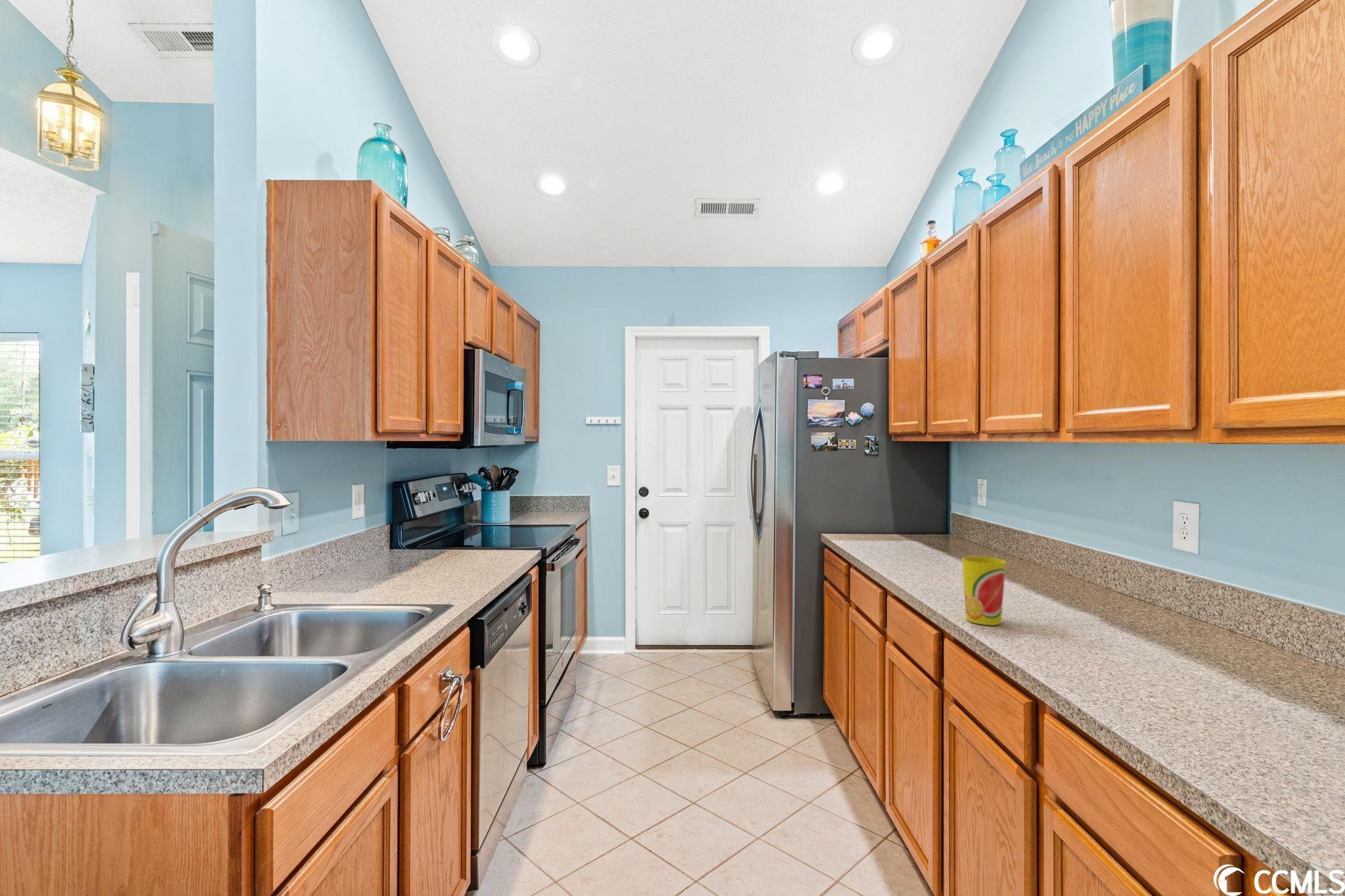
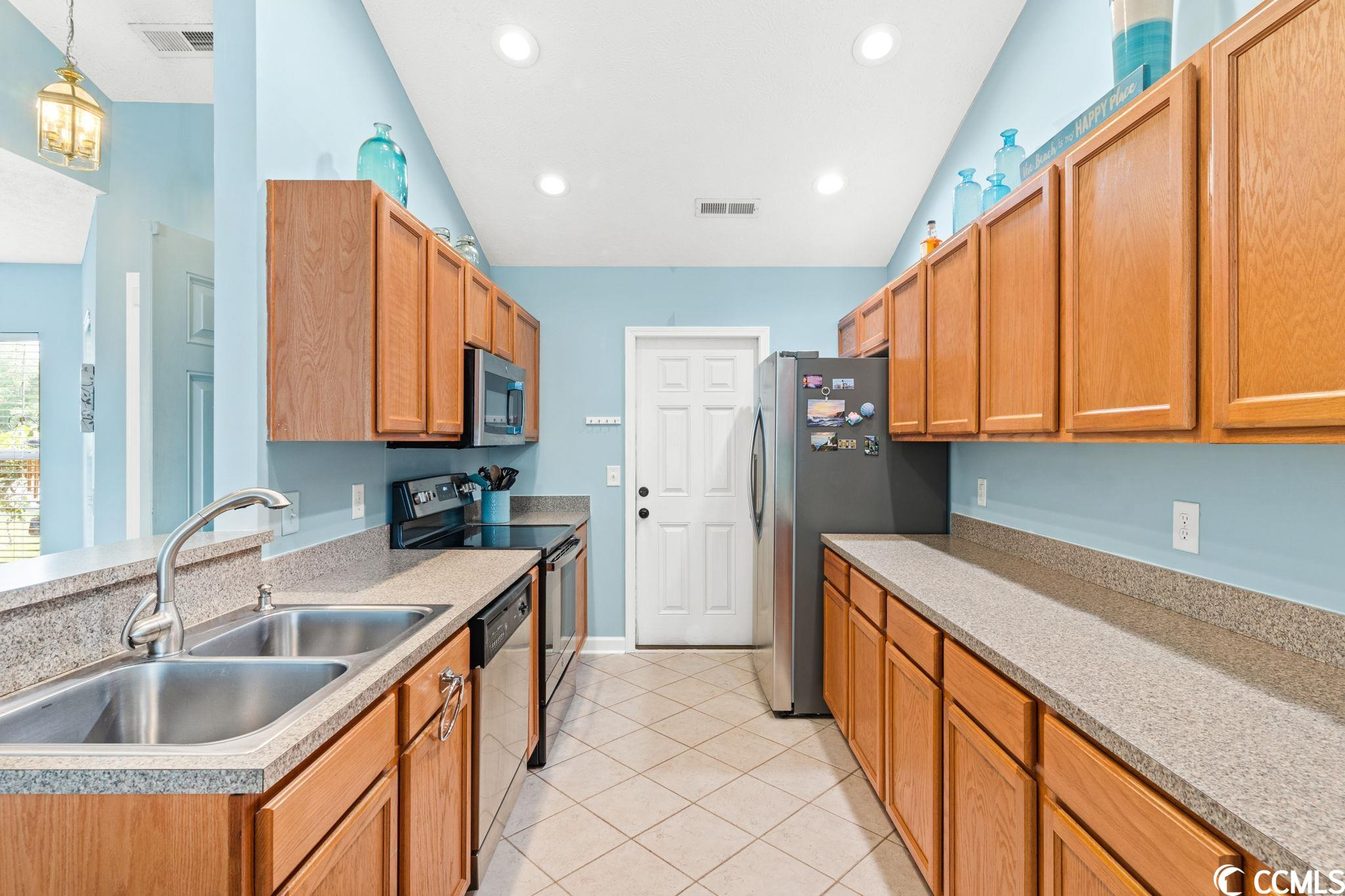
- cup (983, 590)
